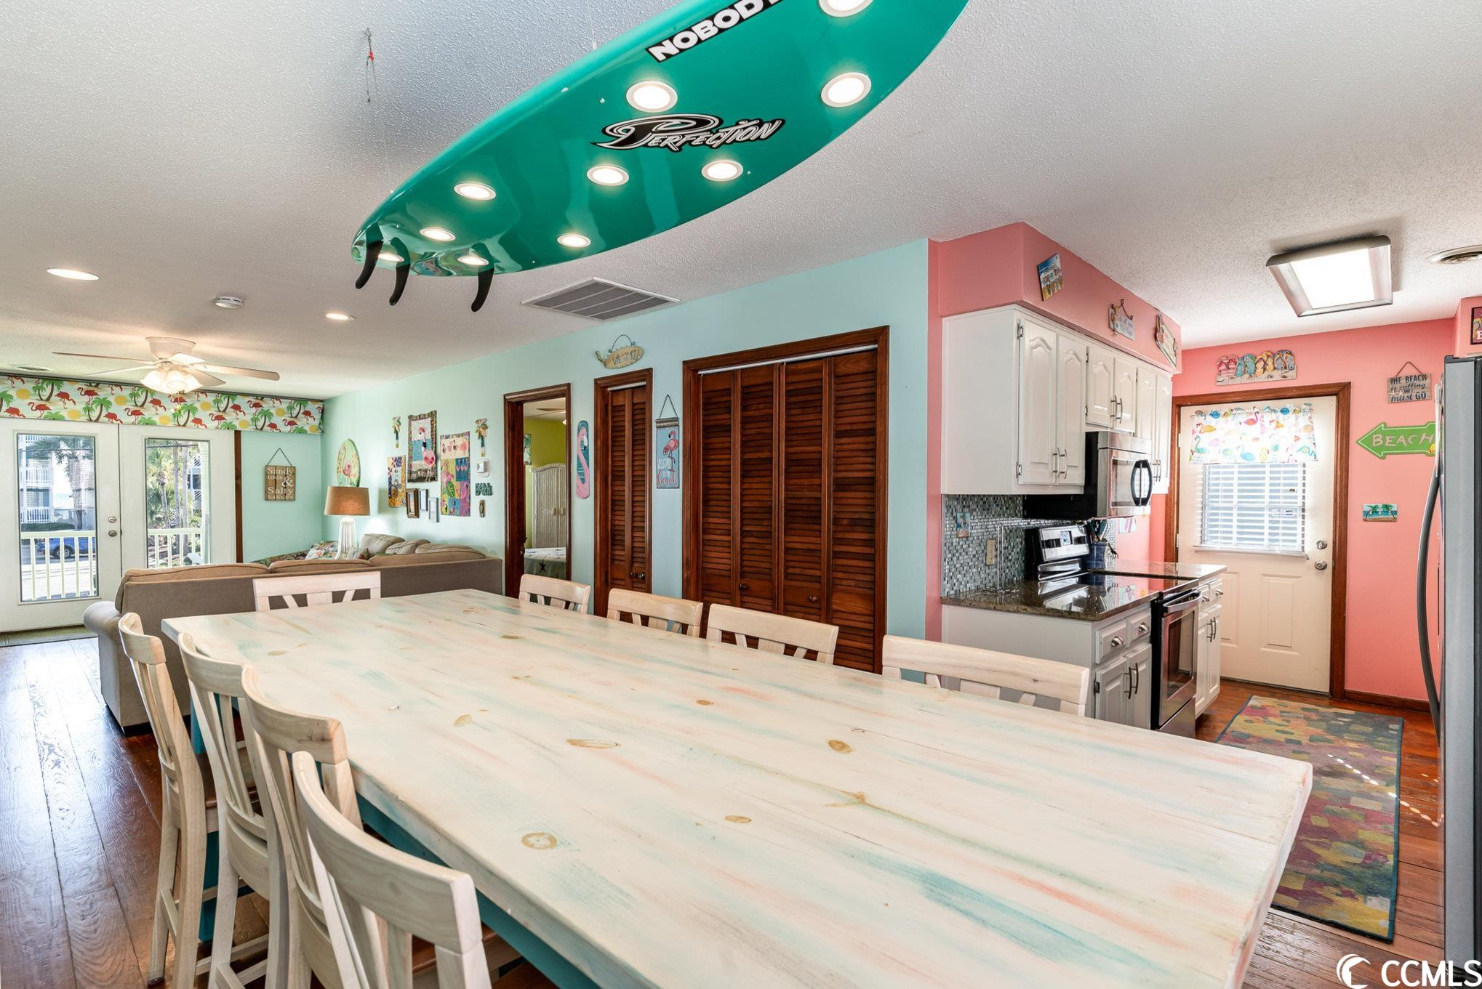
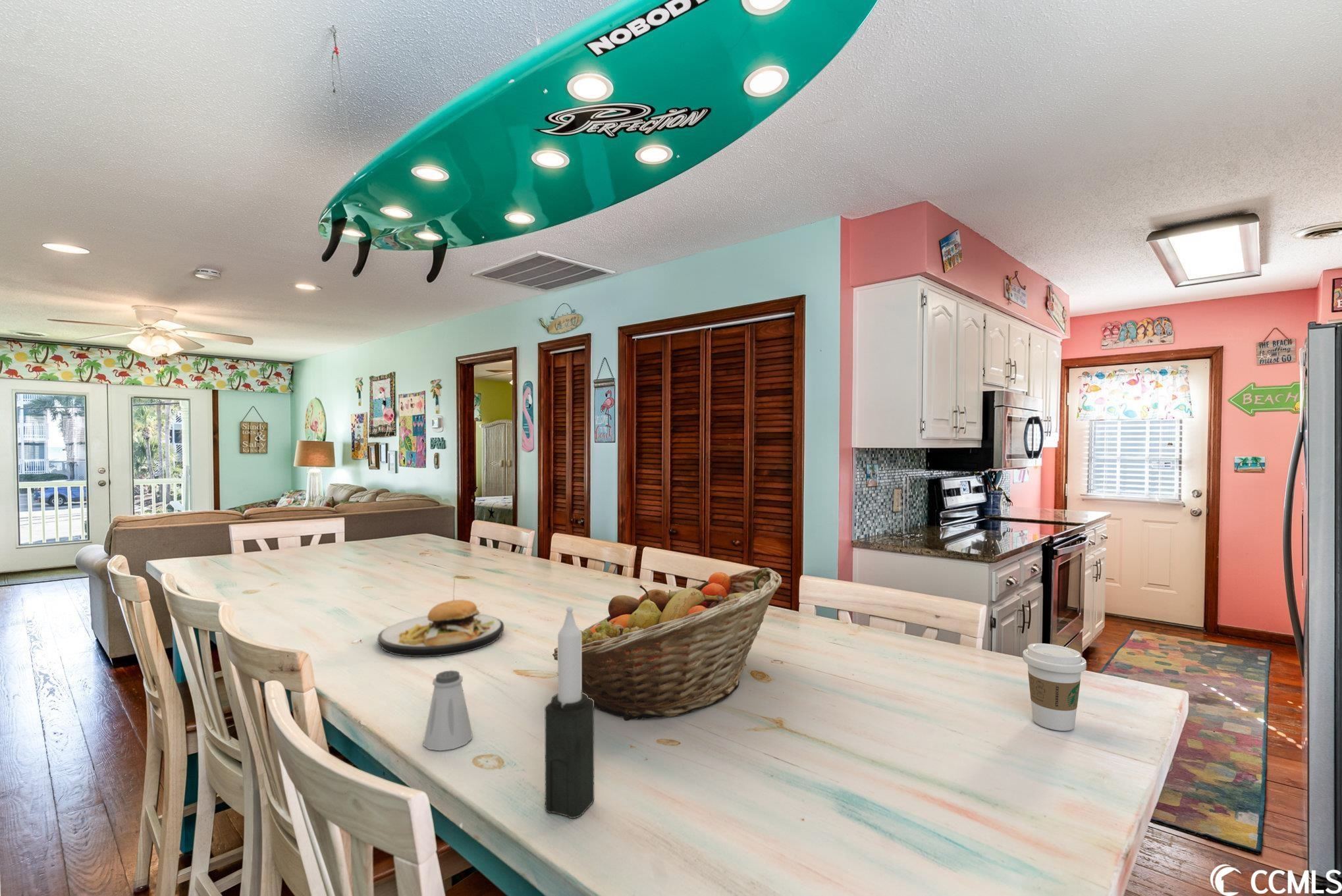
+ saltshaker (448, 706)
+ coffee cup (1054, 686)
+ plate (443, 607)
+ candle (570, 705)
+ fruit basket (674, 629)
